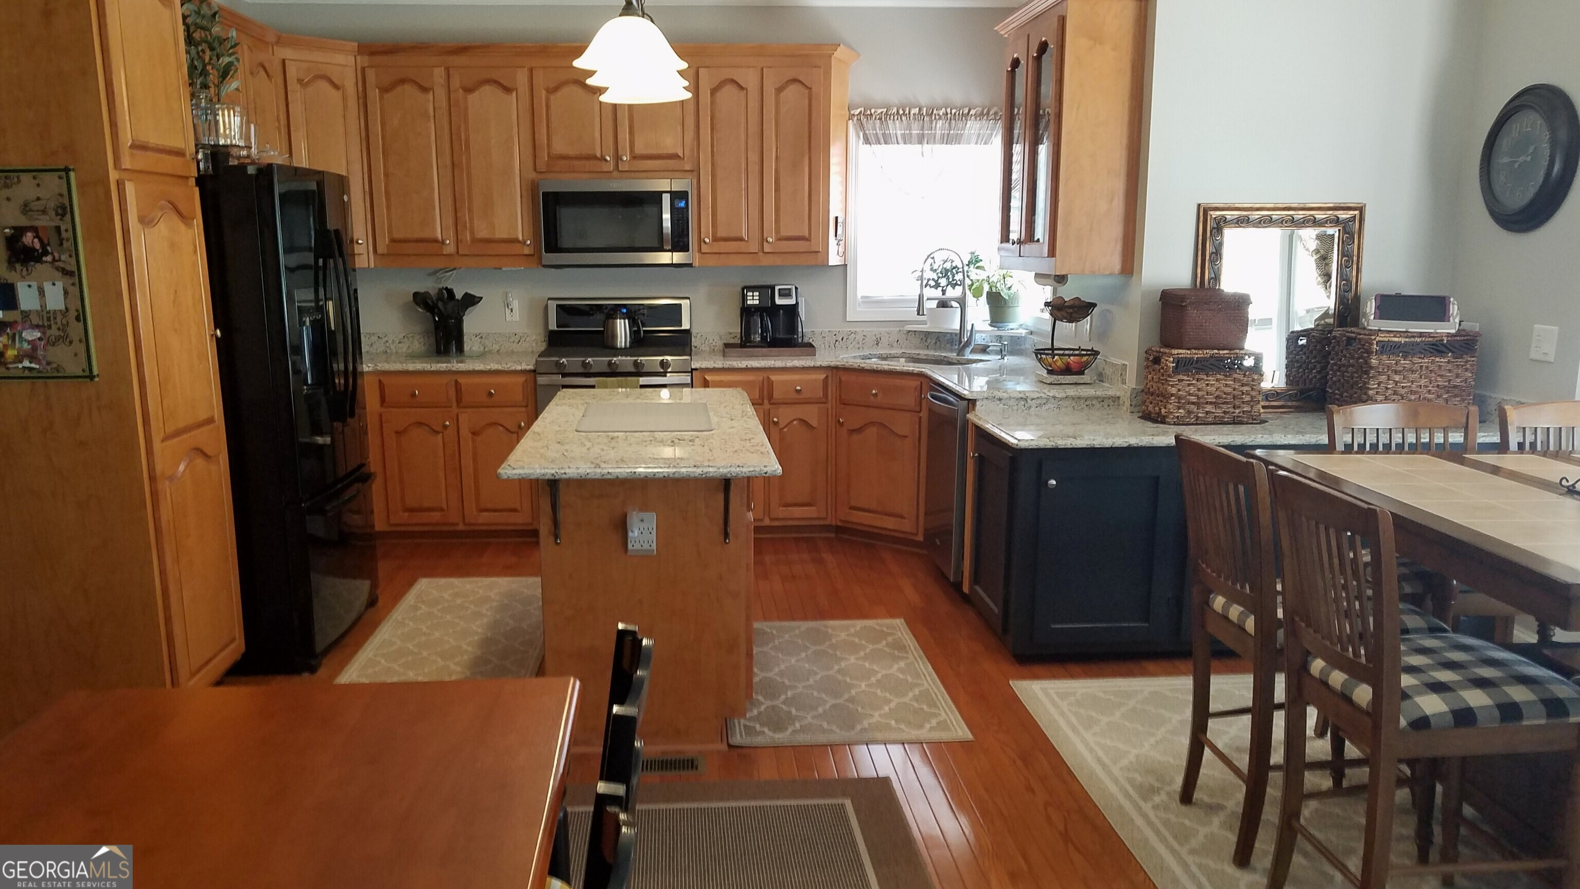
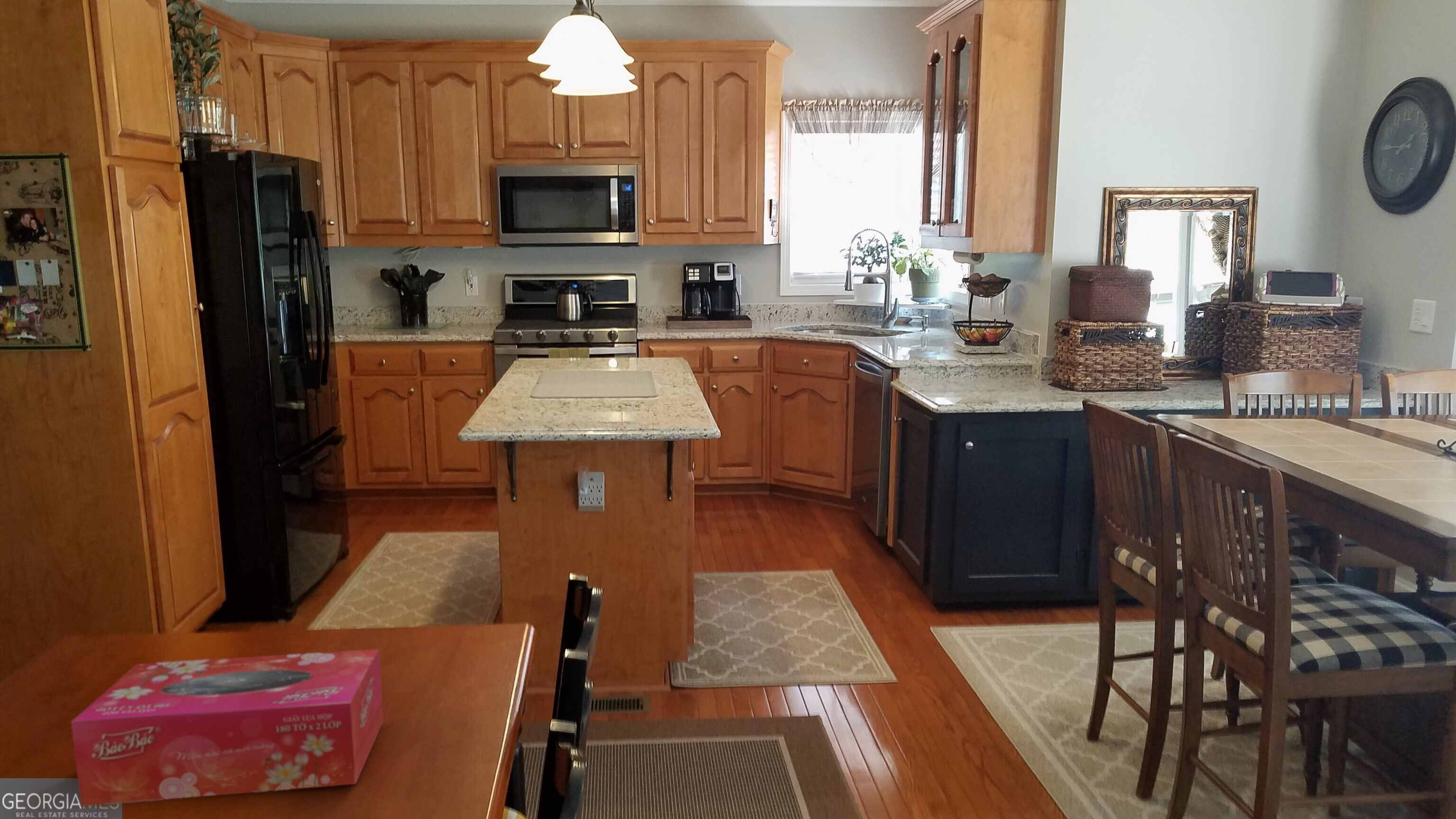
+ tissue box (242, 721)
